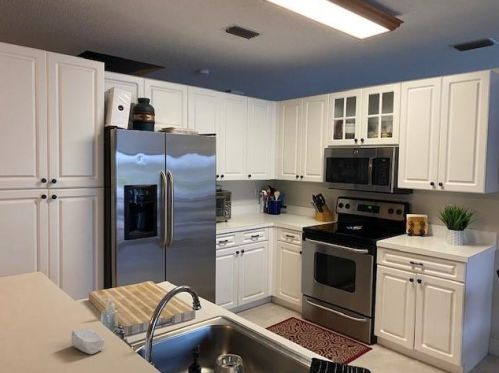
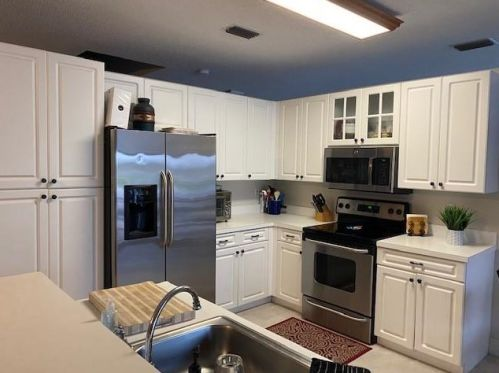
- soap bar (87, 339)
